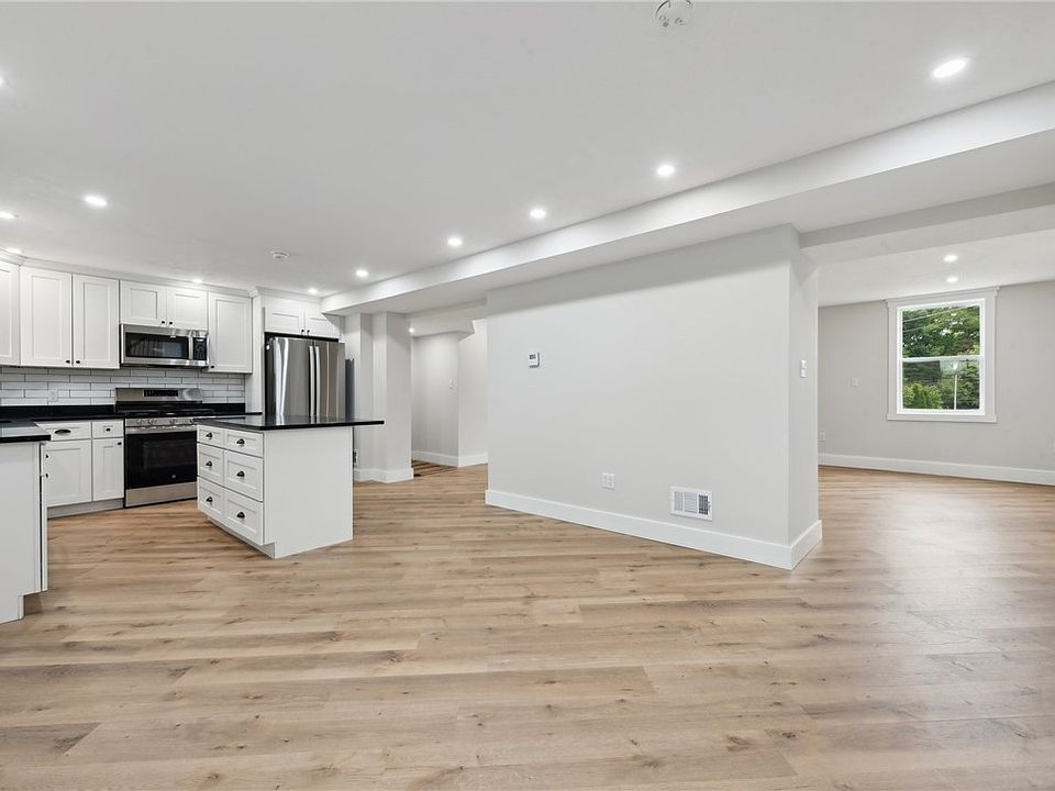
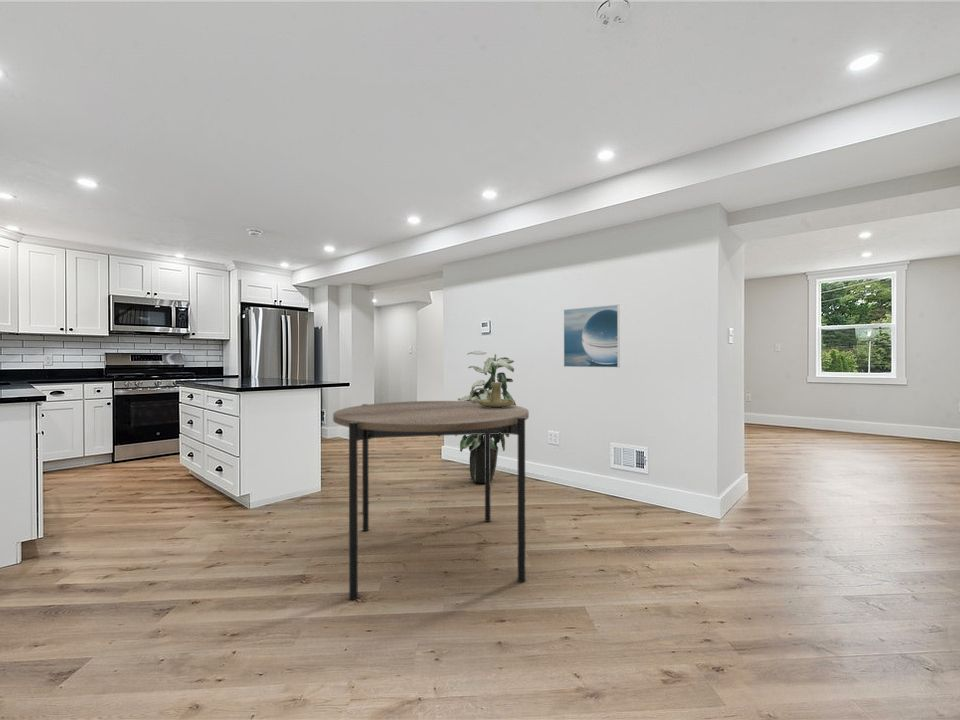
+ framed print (590, 337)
+ candle holder (492, 394)
+ dining table (438, 436)
+ indoor plant (480, 399)
